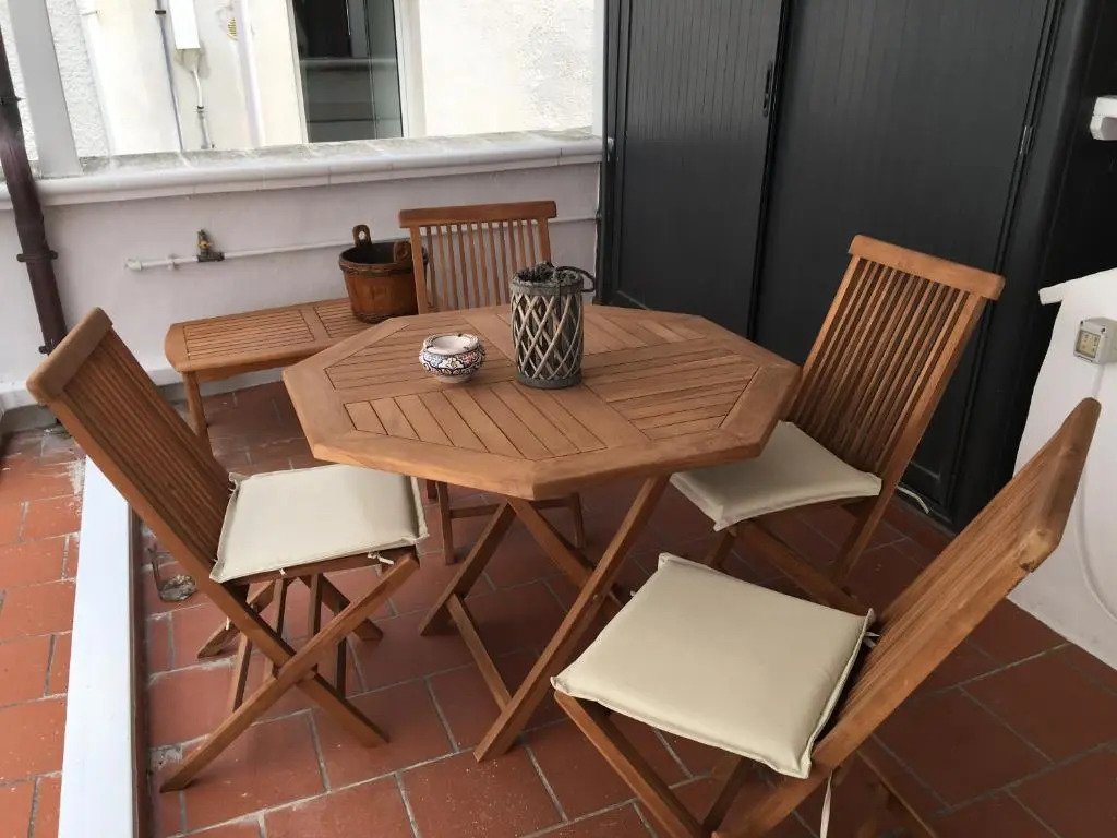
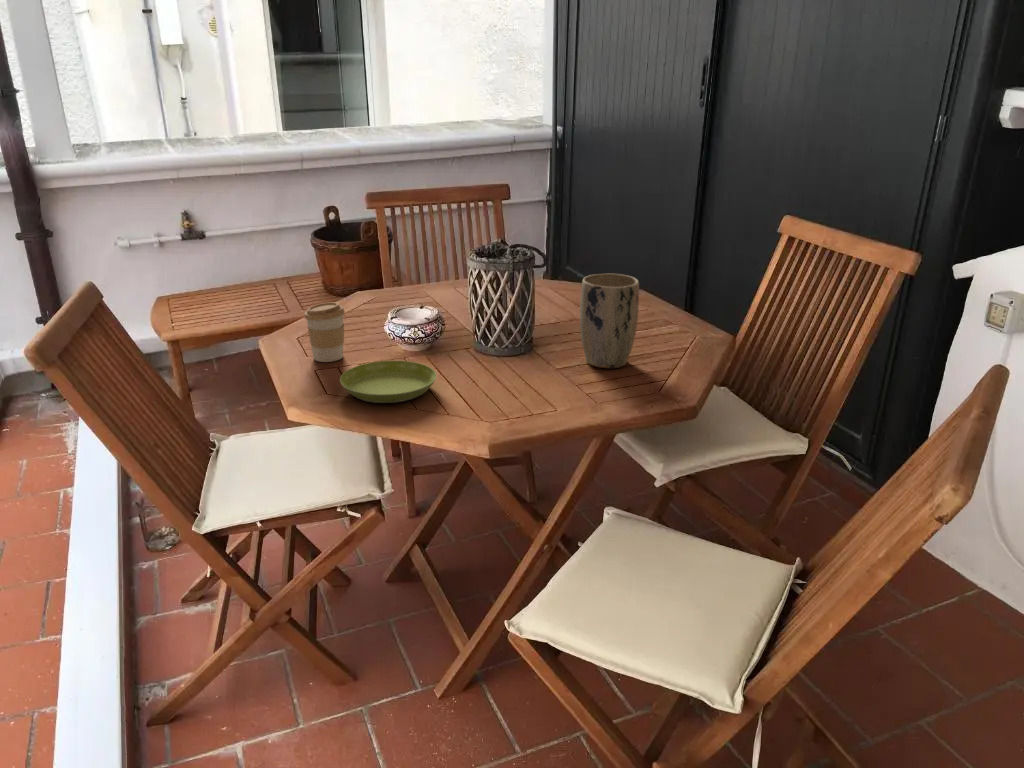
+ saucer (389, 382)
+ plant pot (608, 321)
+ coffee cup (326, 331)
